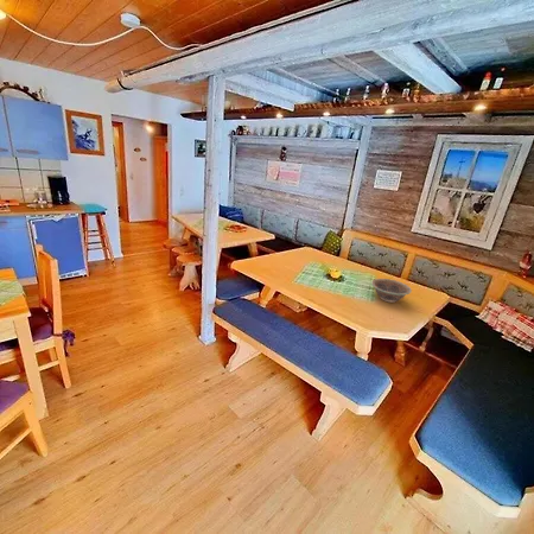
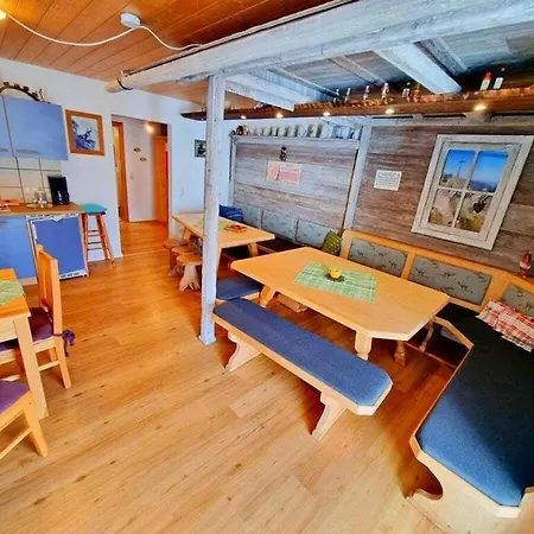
- decorative bowl (389, 292)
